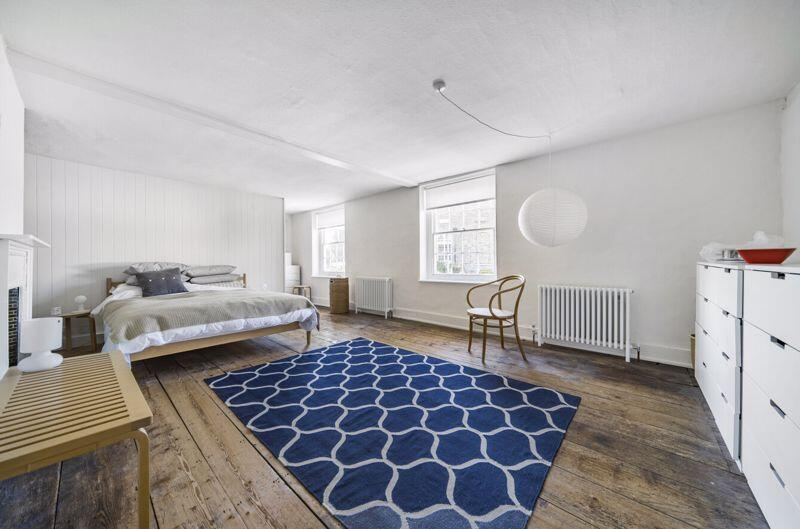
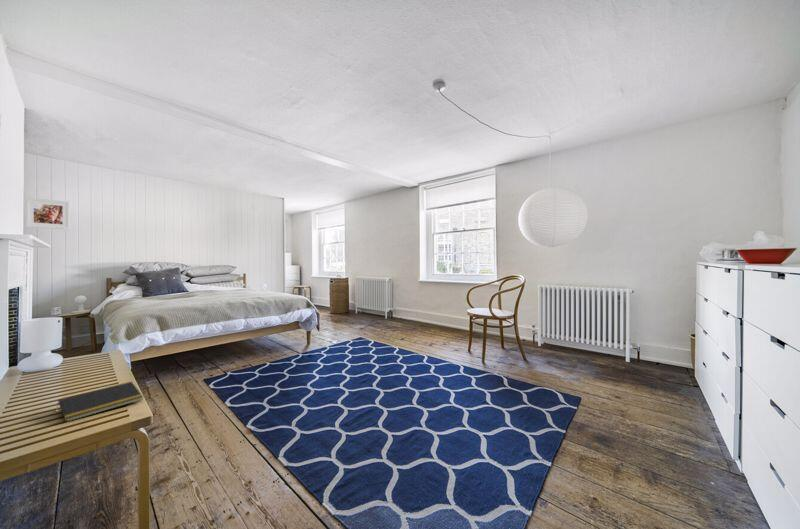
+ notepad (102, 399)
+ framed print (48, 214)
